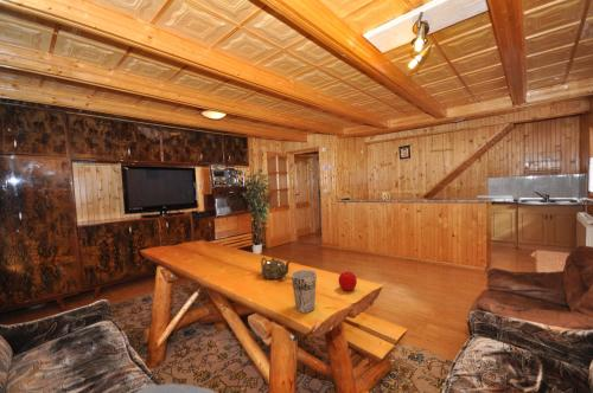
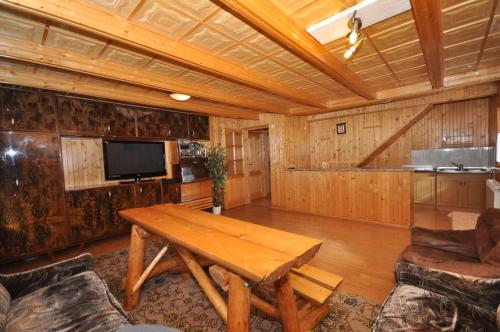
- cup (304, 290)
- teapot (275, 266)
- fruit (347, 279)
